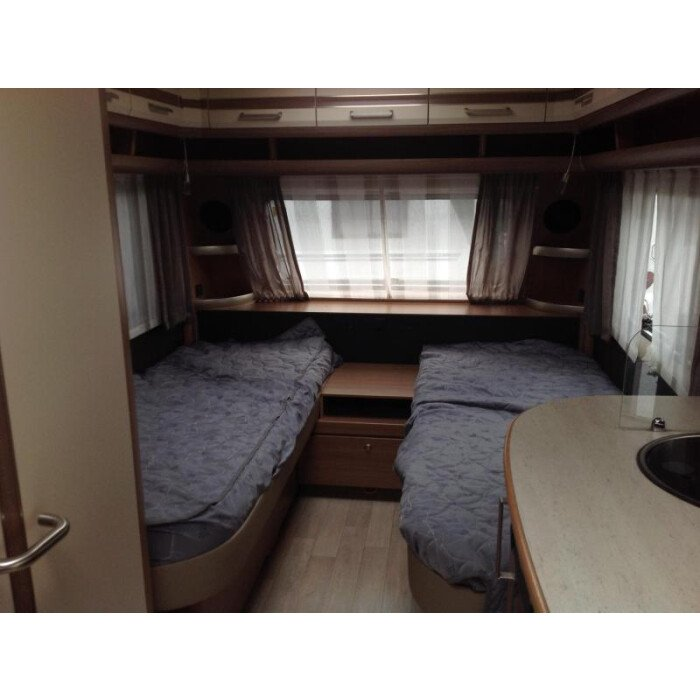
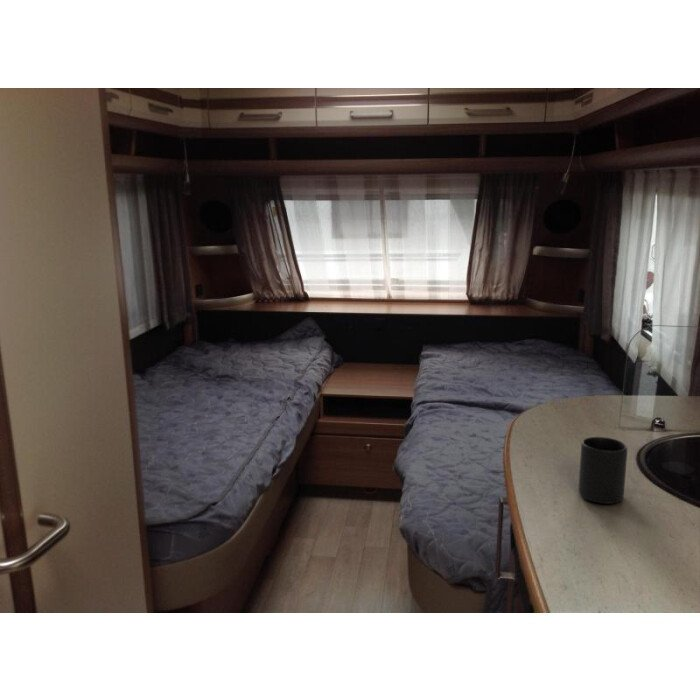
+ mug (601, 465)
